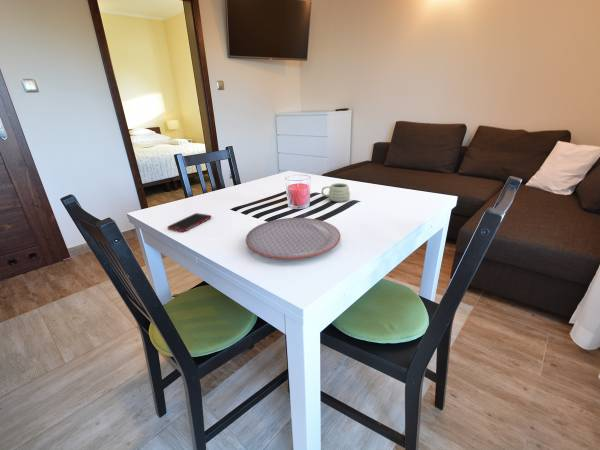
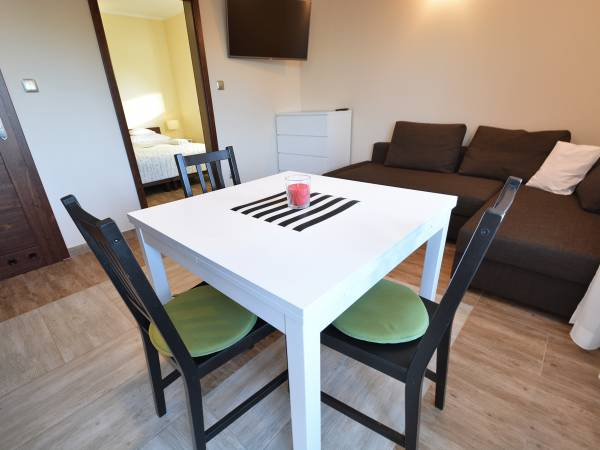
- plate (293, 238)
- cell phone (190, 222)
- mug (335, 192)
